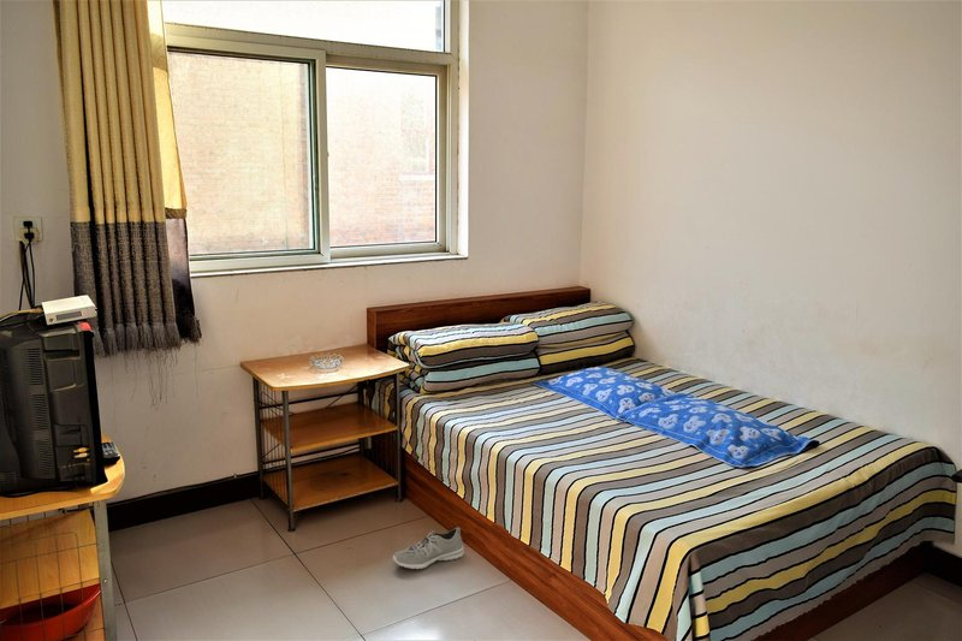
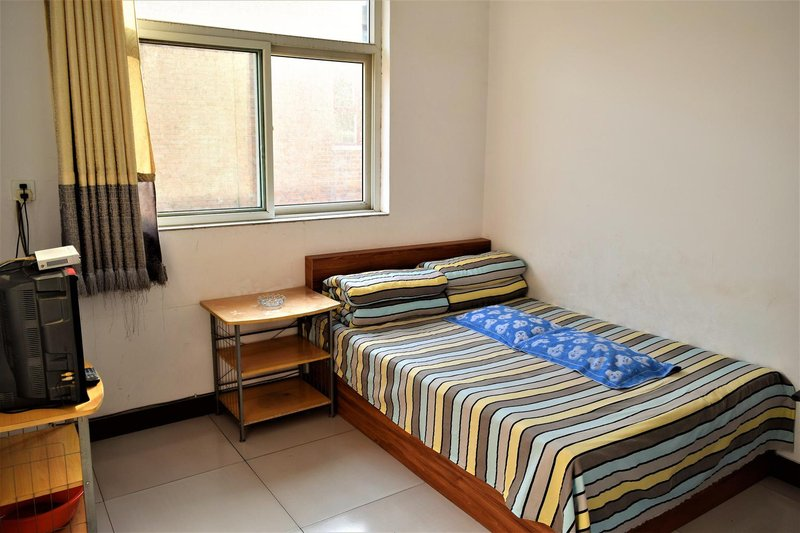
- sneaker (427, 545)
